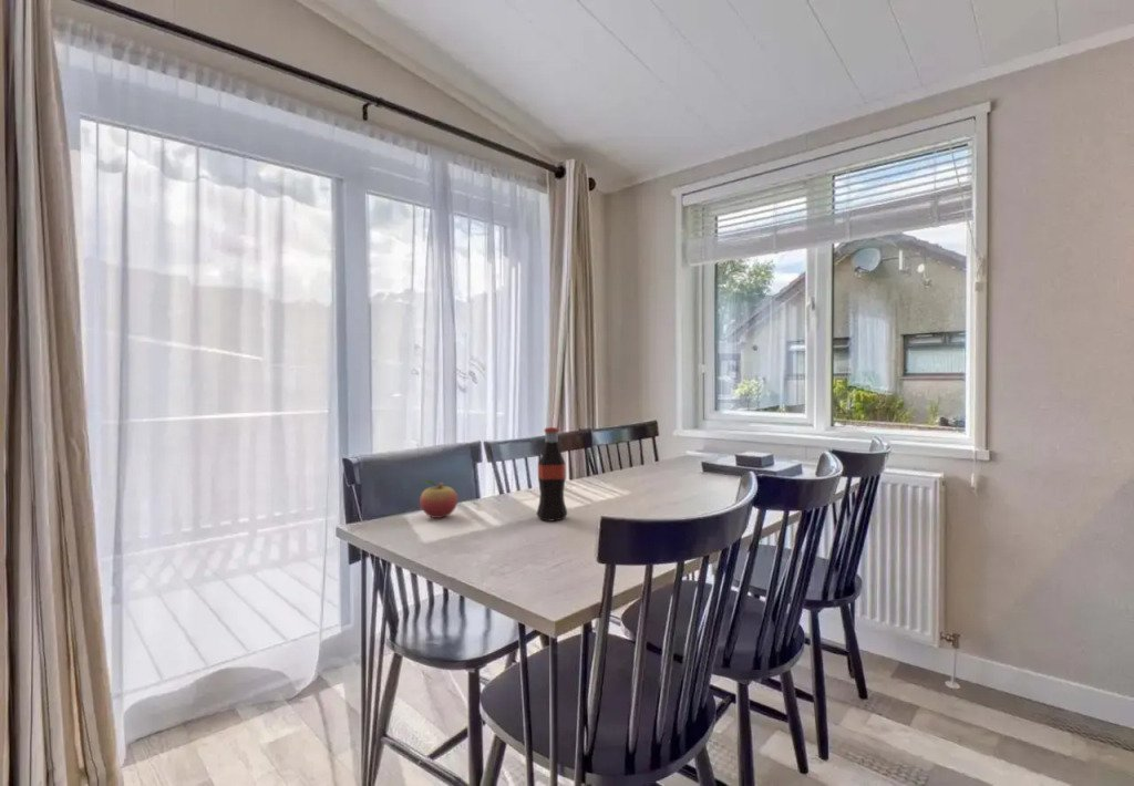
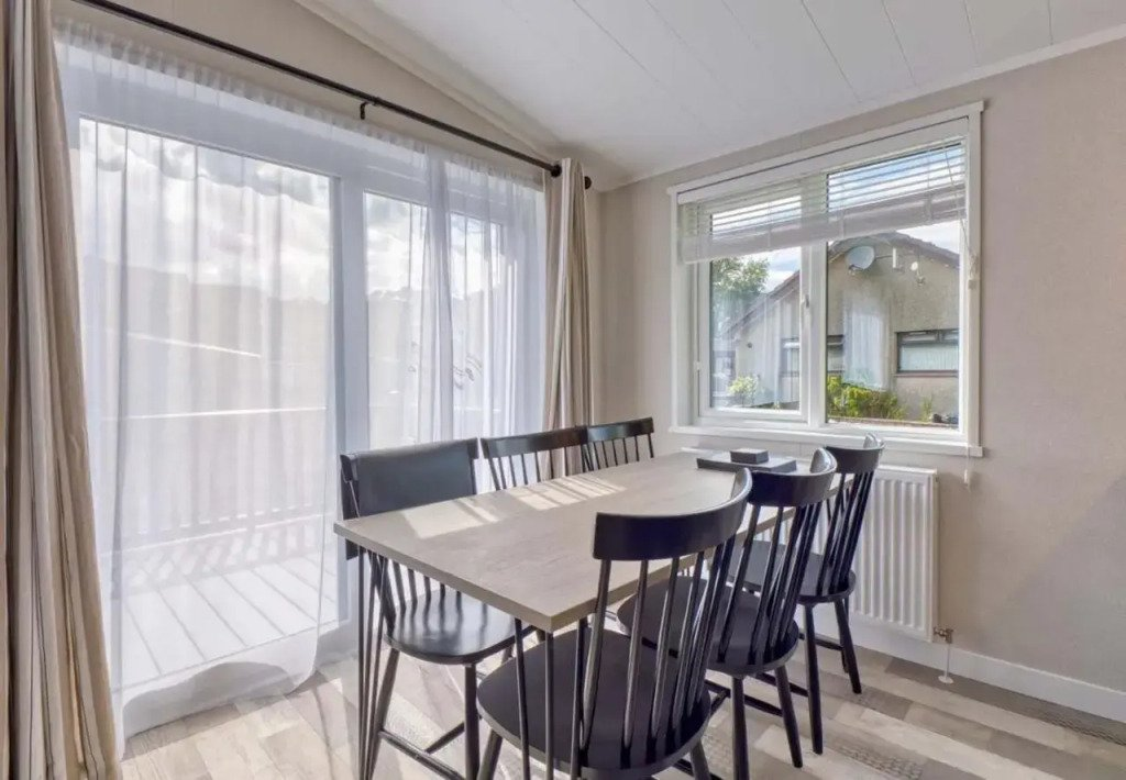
- fruit (439, 497)
- bottle (551, 472)
